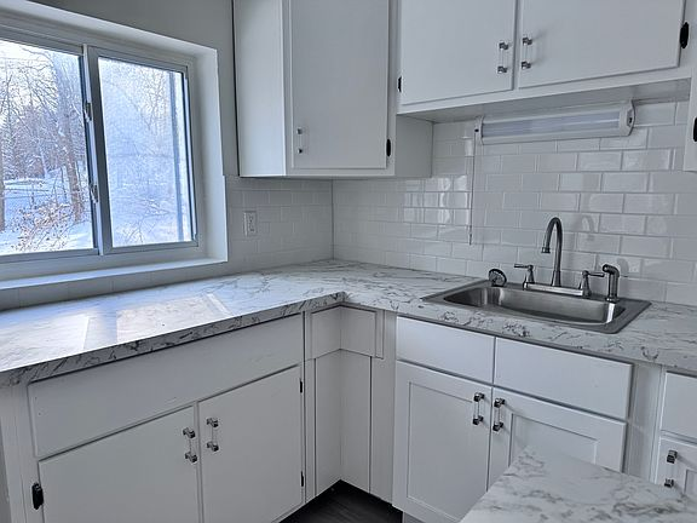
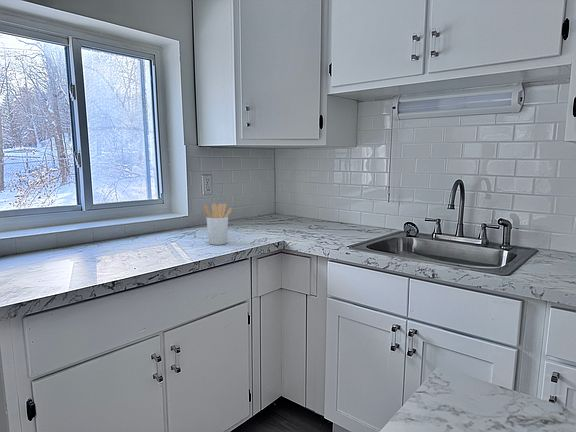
+ utensil holder (218, 222)
